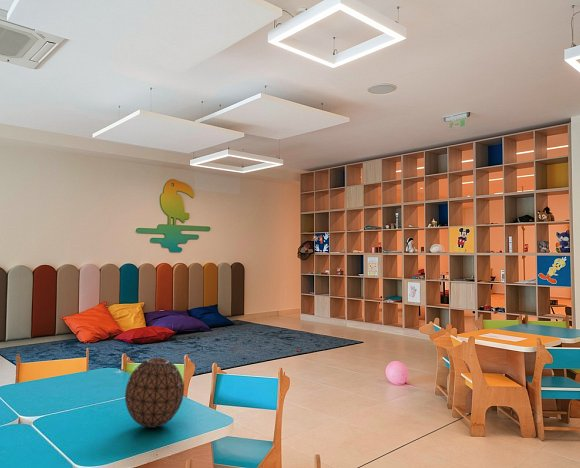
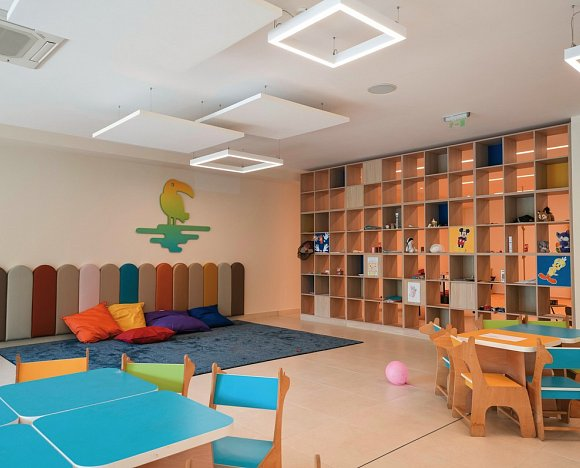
- decorative ball (154, 392)
